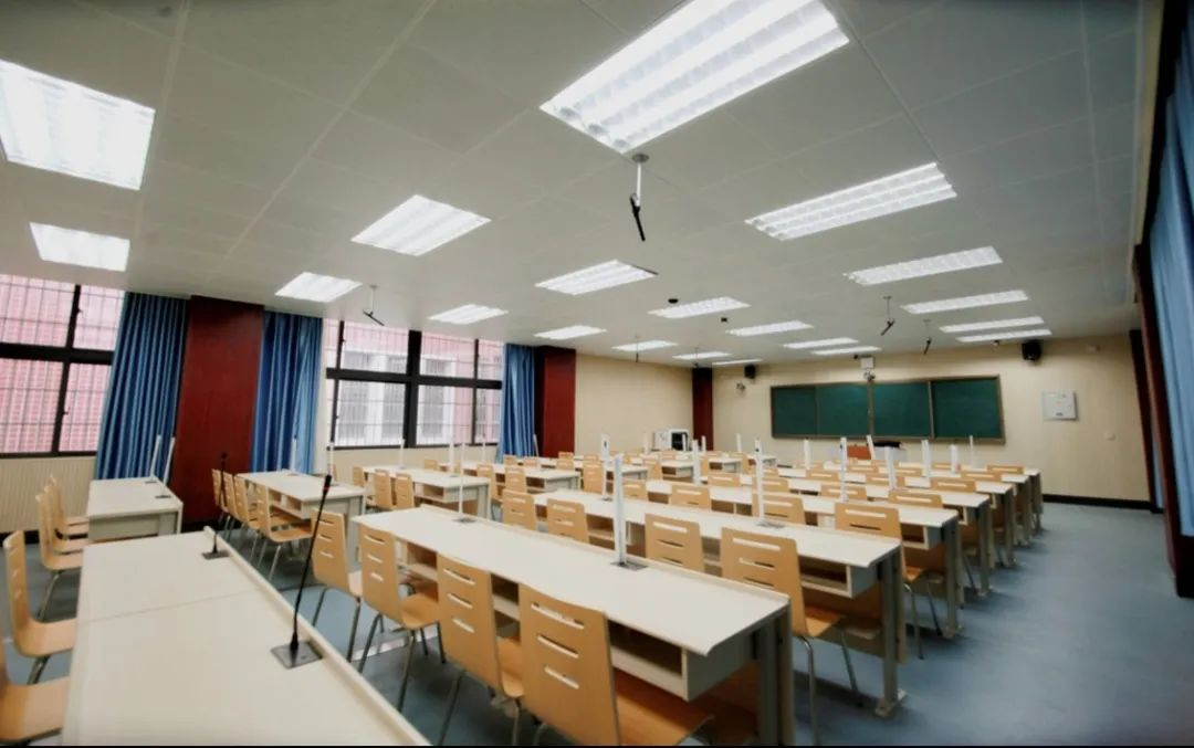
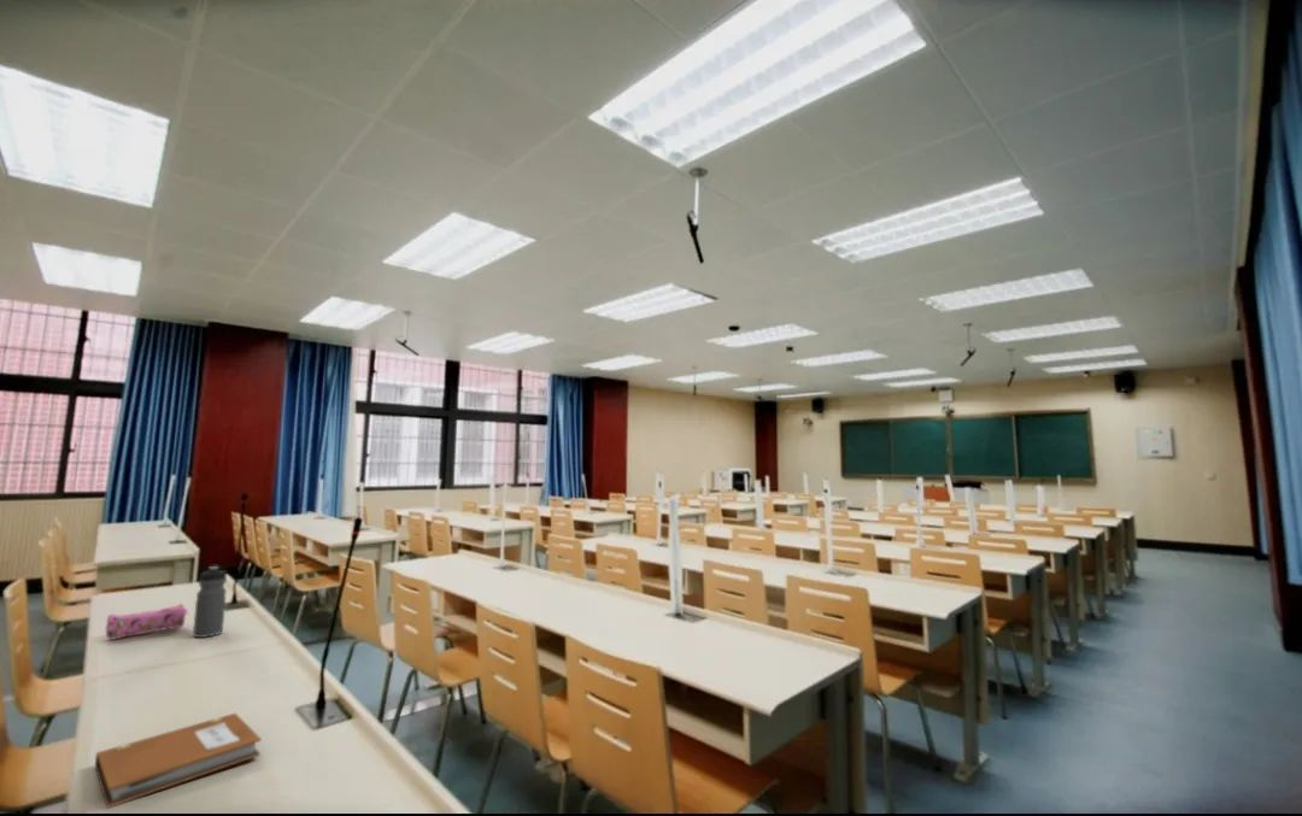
+ notebook (183, 751)
+ water bottle (211, 599)
+ pencil case (147, 621)
